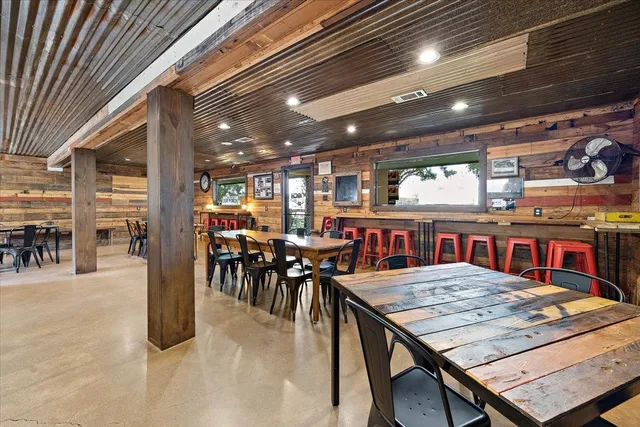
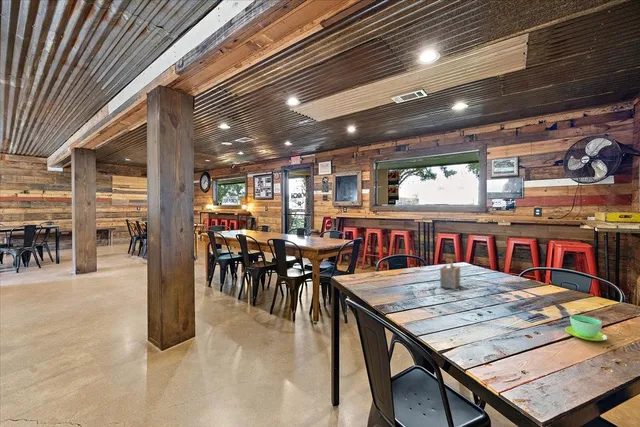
+ cup (585, 327)
+ napkin holder (450, 273)
